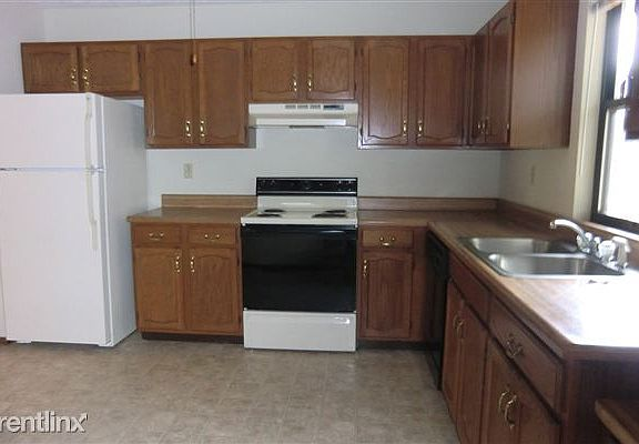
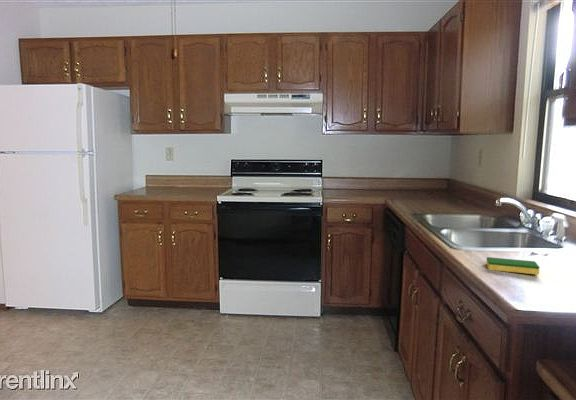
+ dish sponge (511, 265)
